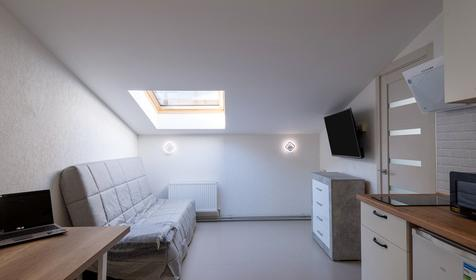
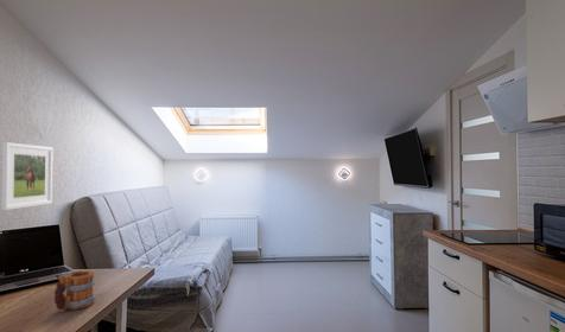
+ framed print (30, 175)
+ mug (74, 288)
